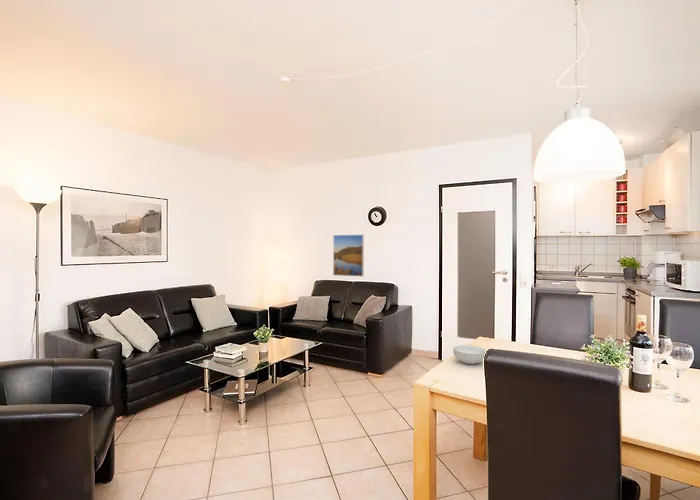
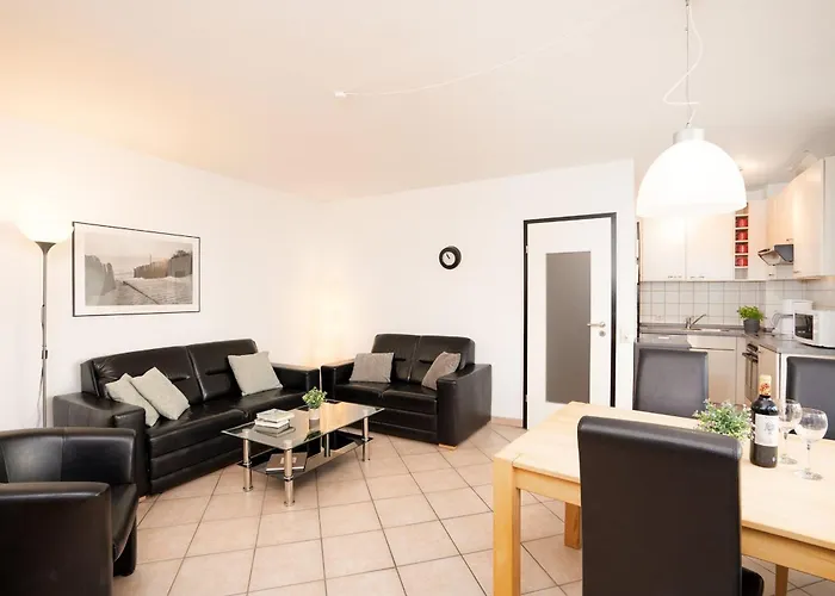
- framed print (348, 255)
- cereal bowl (469, 355)
